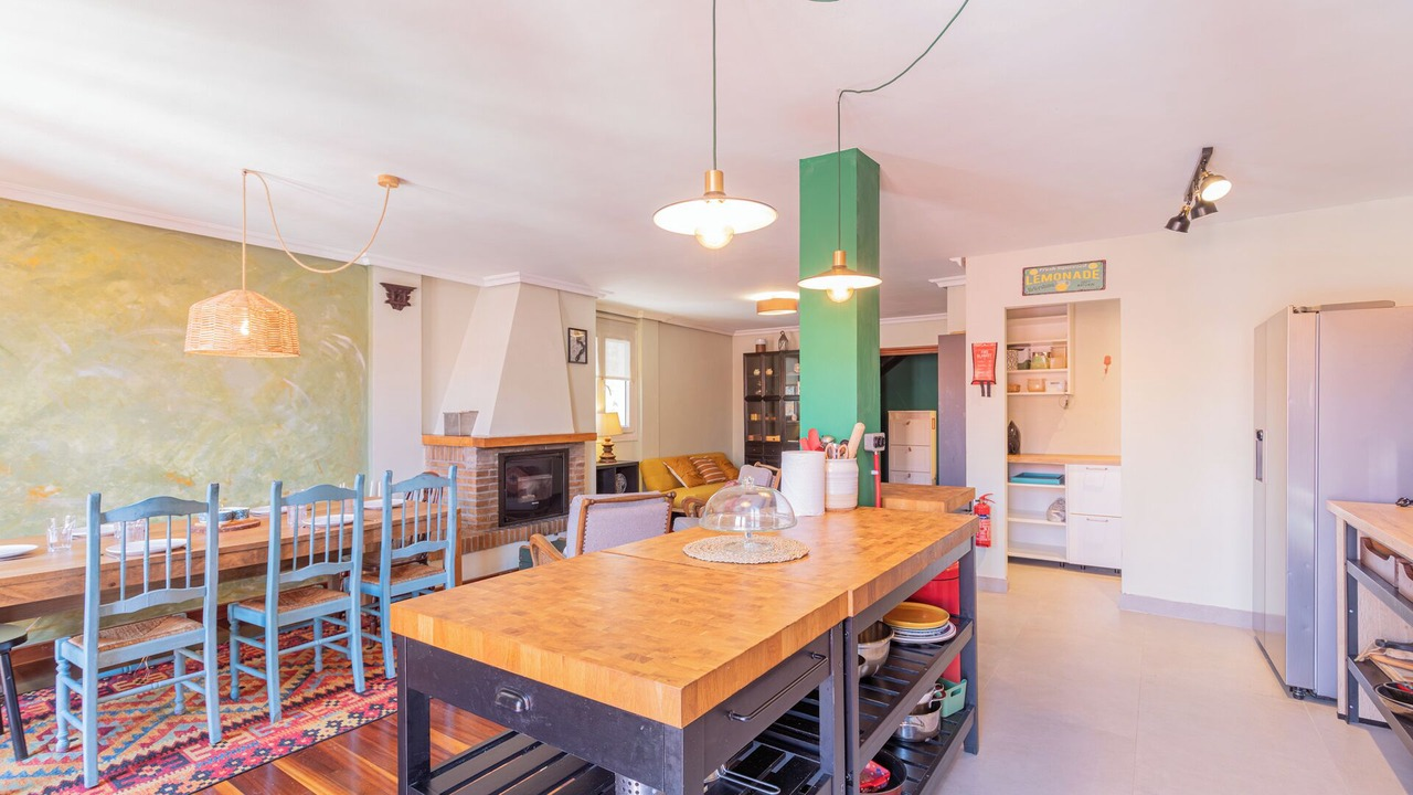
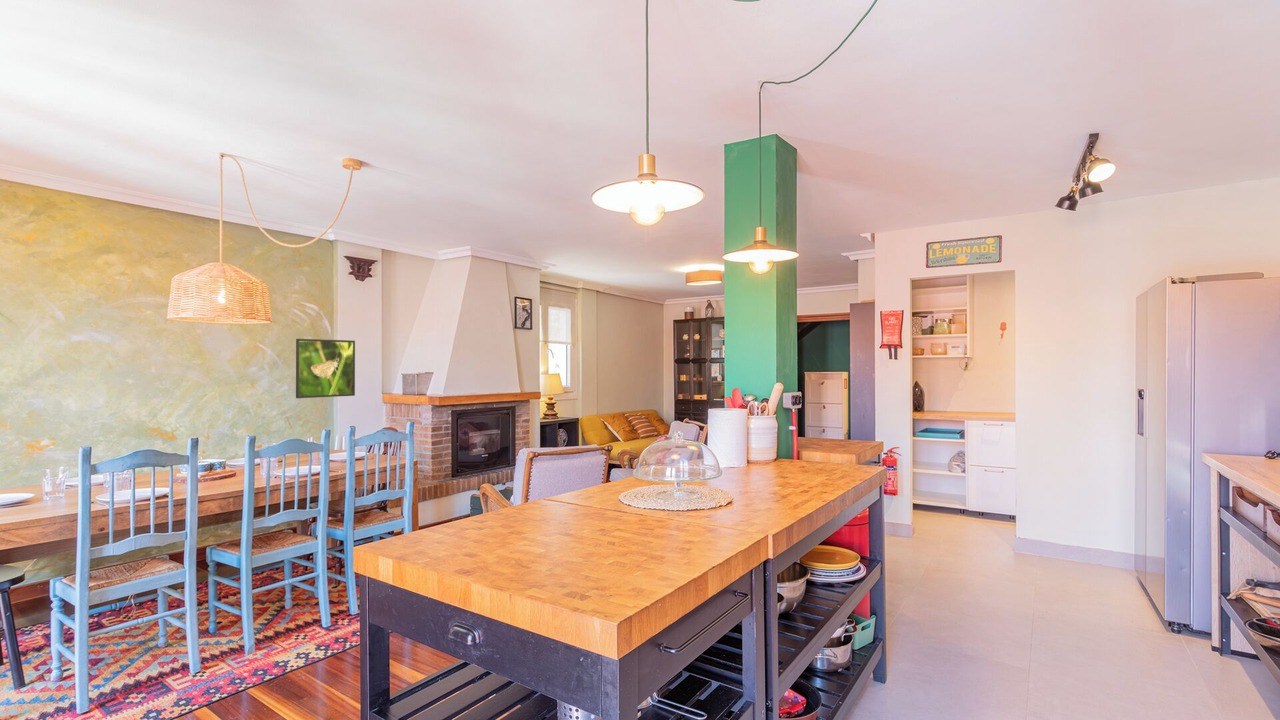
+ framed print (326, 368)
